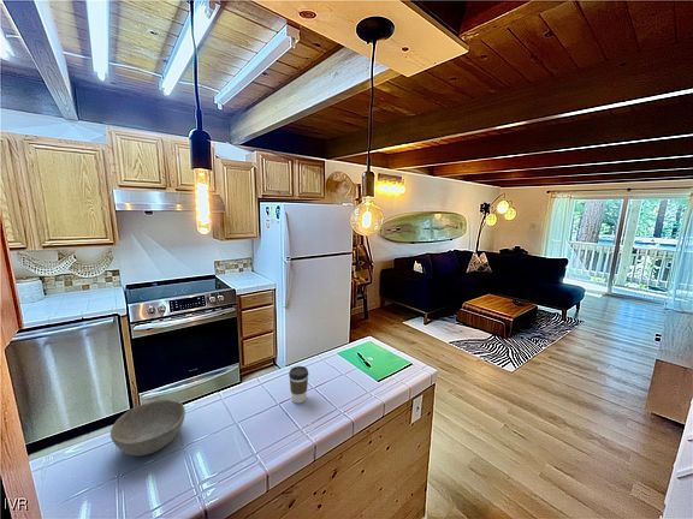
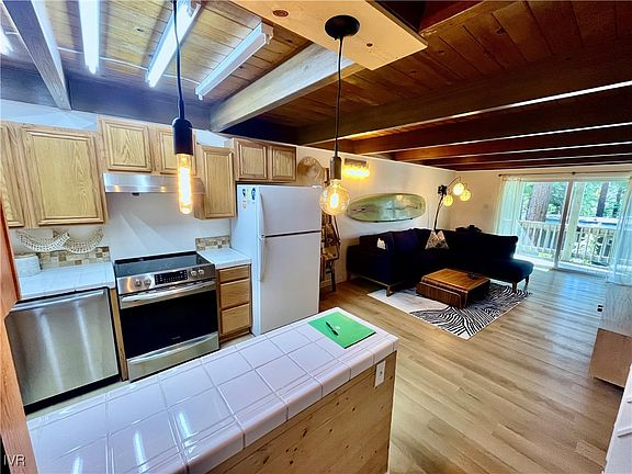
- coffee cup (298, 384)
- bowl (150, 429)
